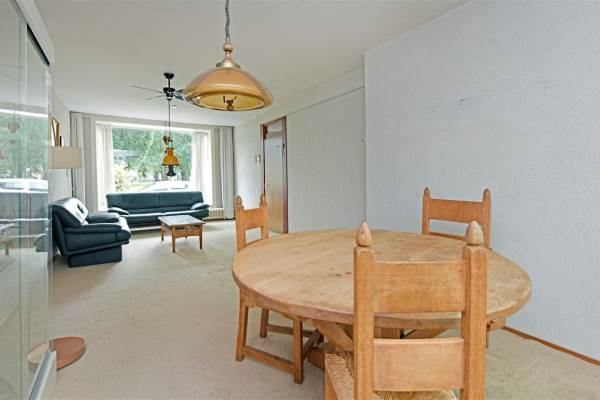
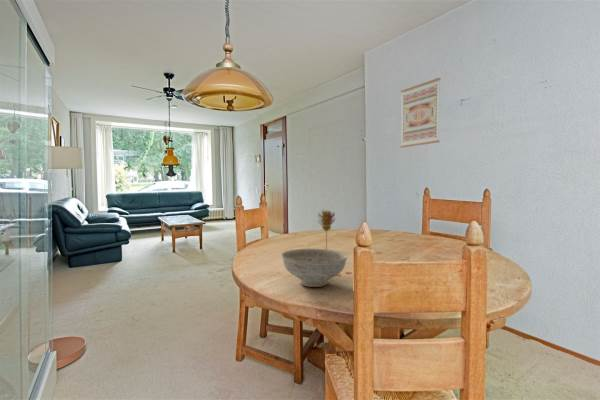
+ wall art (419, 115)
+ decorative bowl (314, 268)
+ plant (326, 231)
